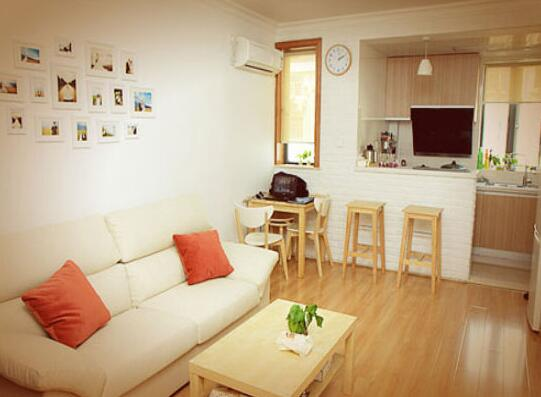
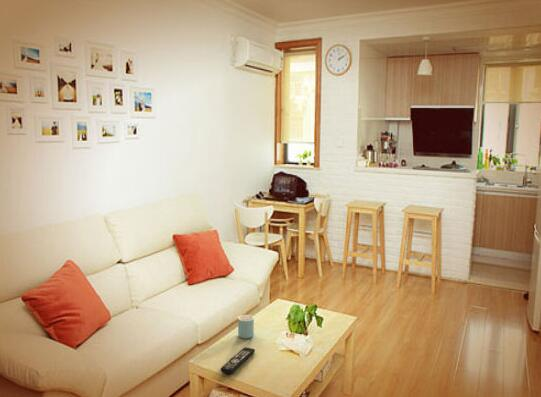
+ remote control (238, 360)
+ mug (247, 325)
